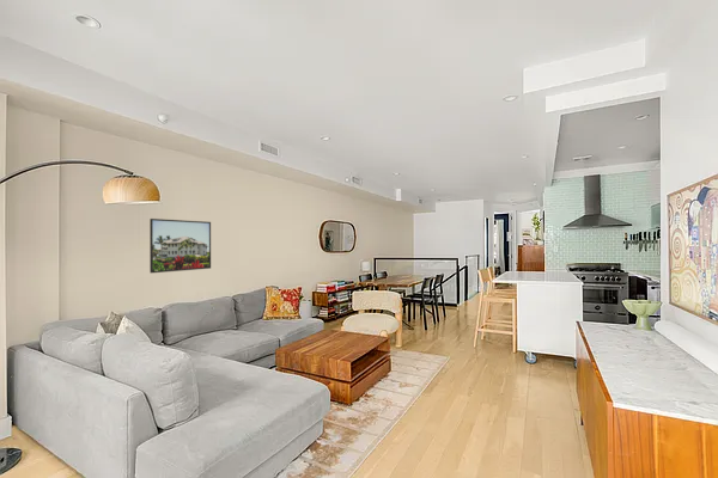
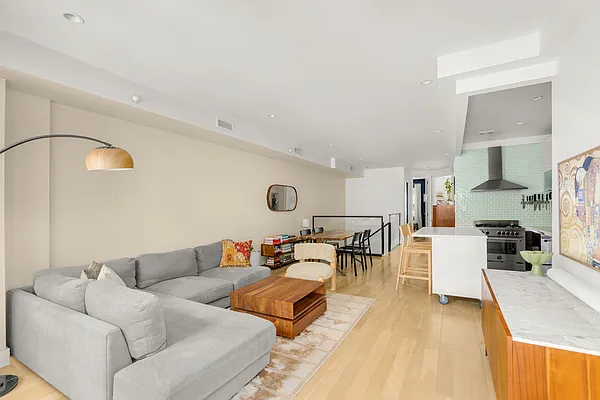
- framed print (182, 245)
